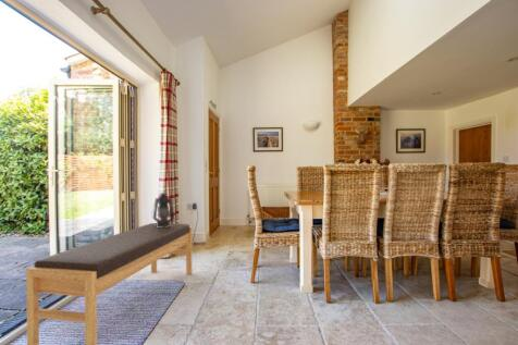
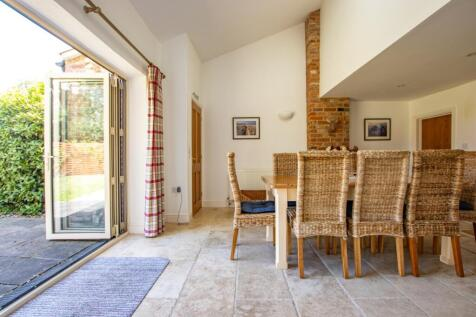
- bench (132, 269)
- lantern (162, 209)
